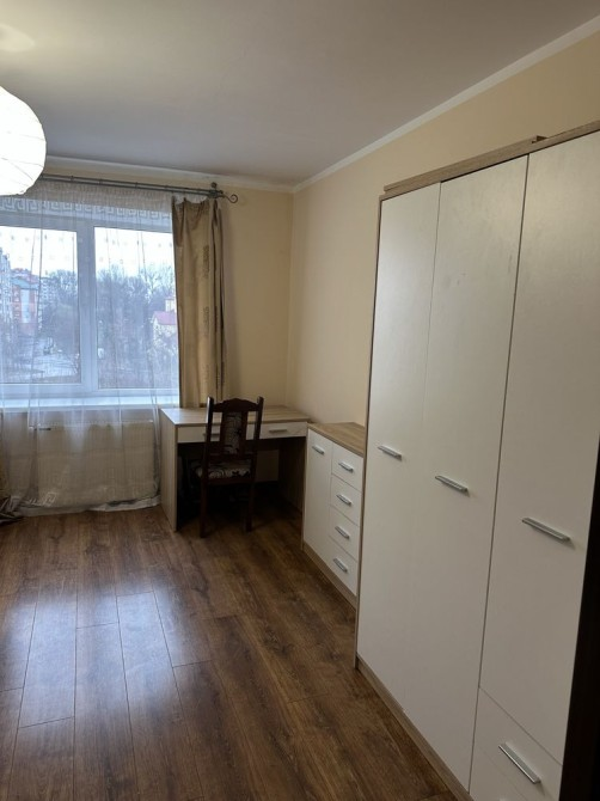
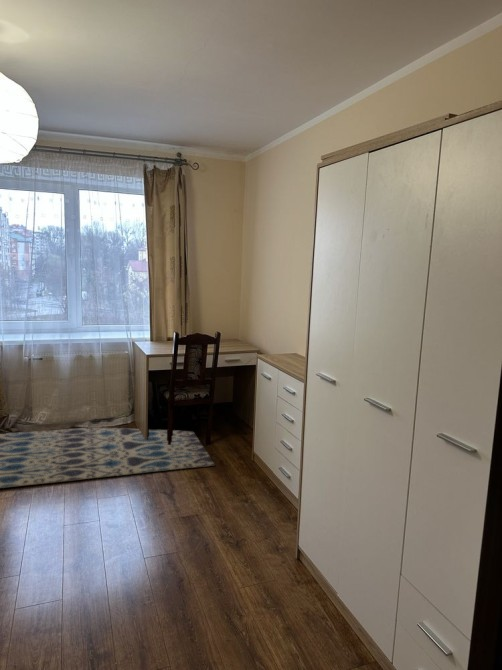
+ rug (95, 448)
